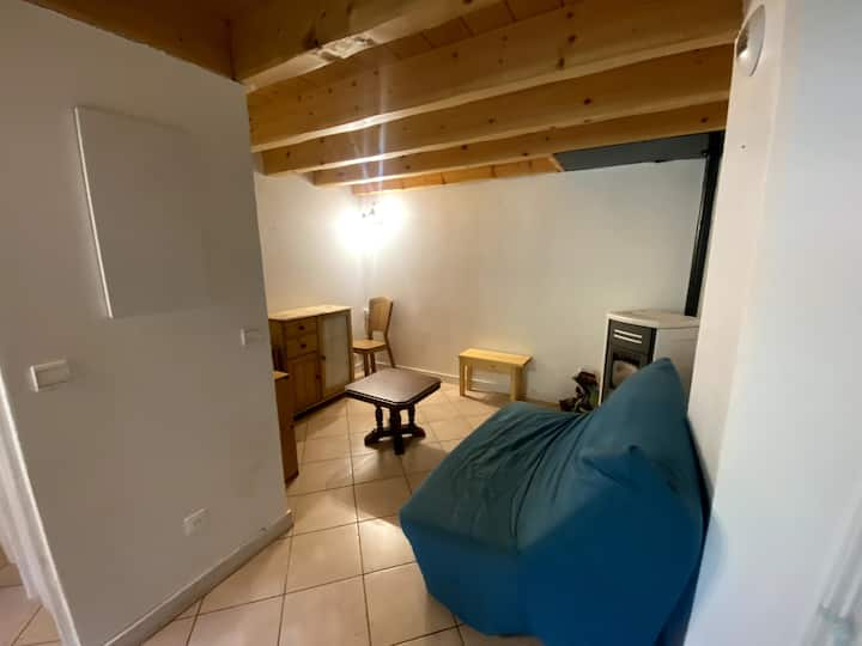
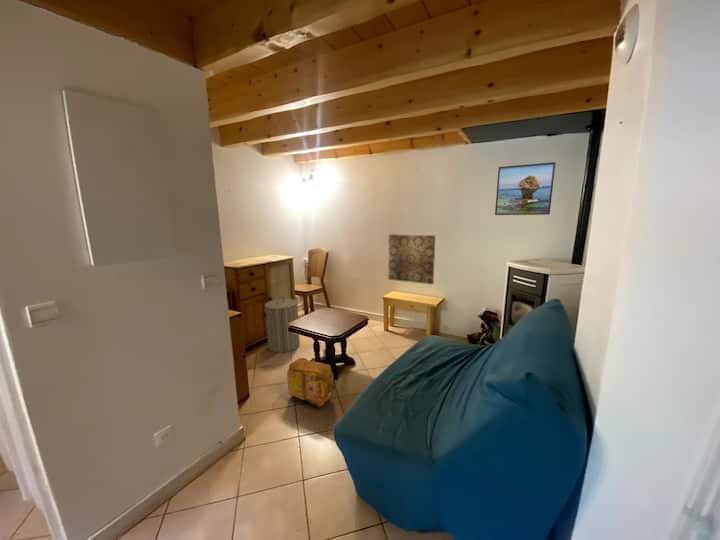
+ laundry hamper (282, 321)
+ backpack (313, 381)
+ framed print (523, 190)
+ wall art (410, 258)
